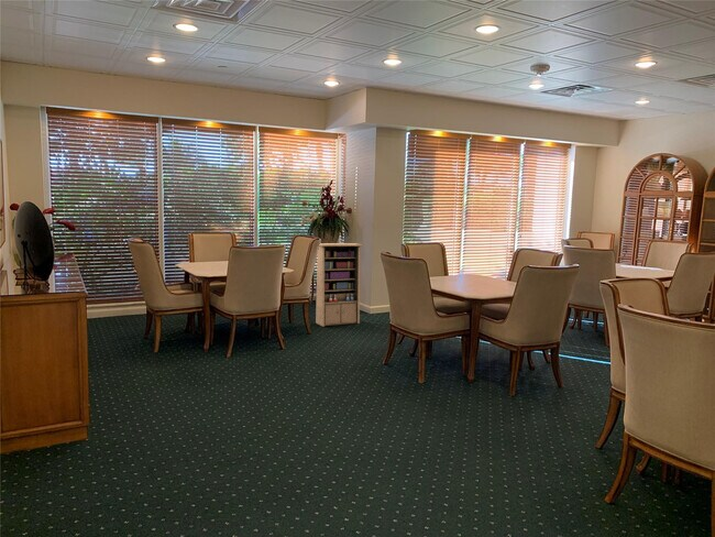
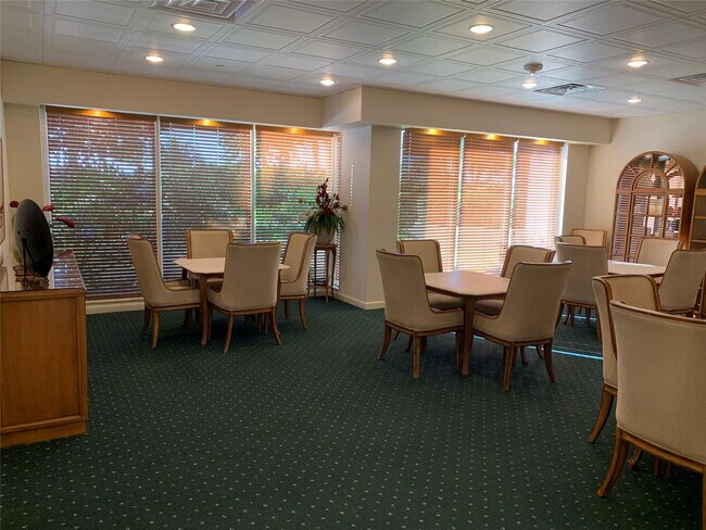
- cabinet (338, 284)
